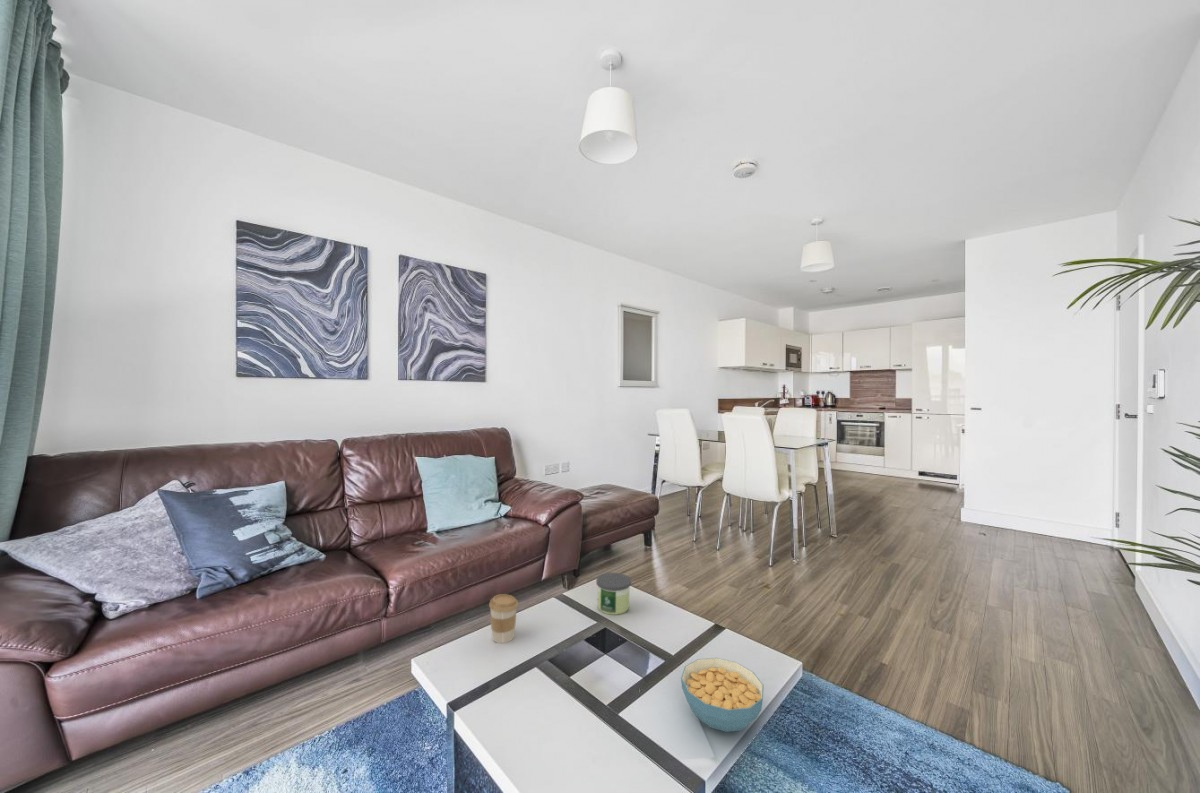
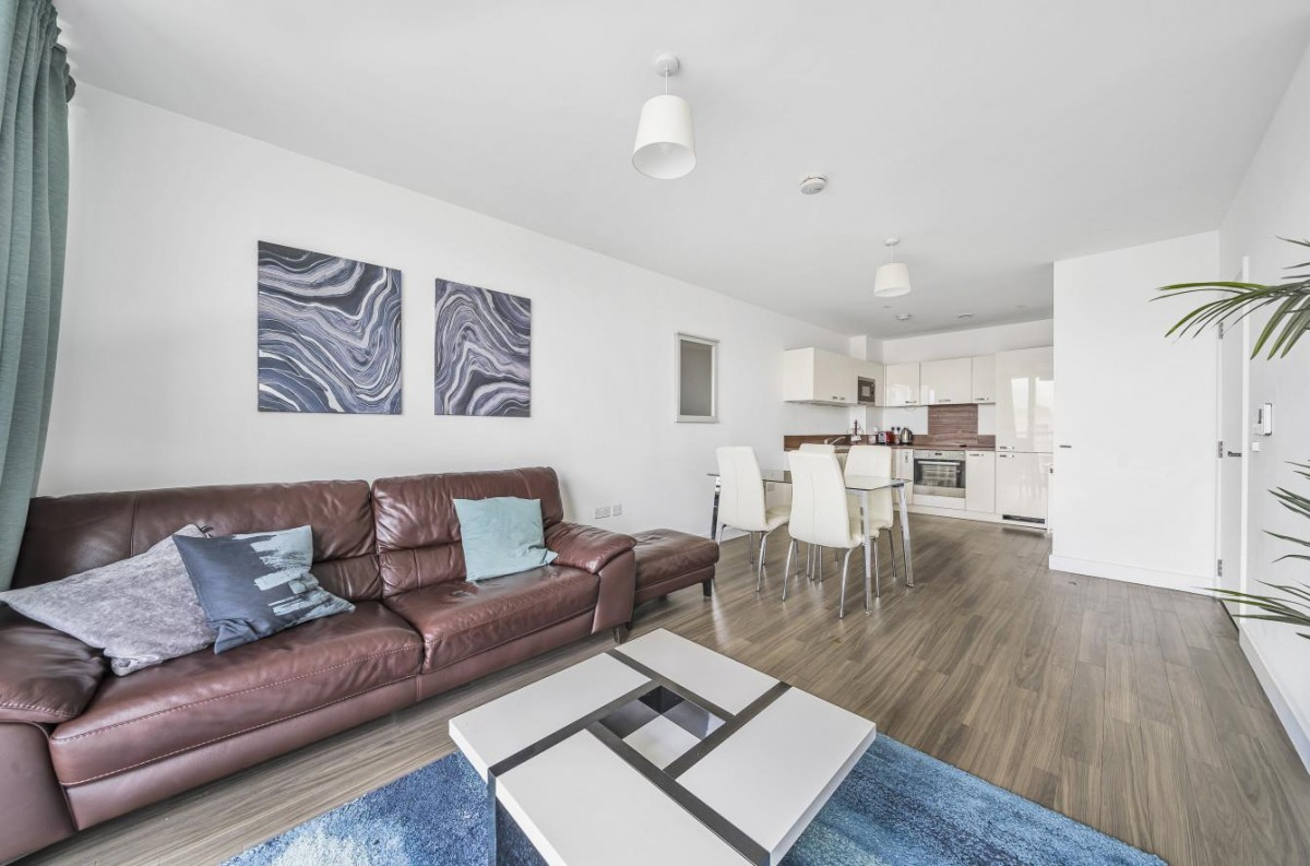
- candle (613, 594)
- coffee cup (503, 617)
- cereal bowl (721, 701)
